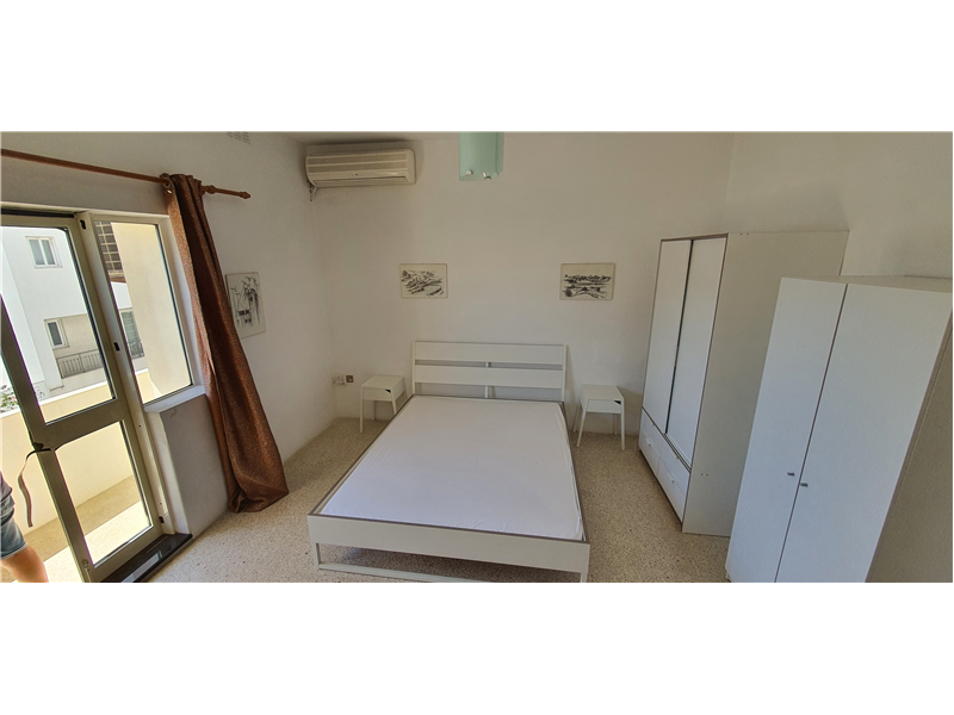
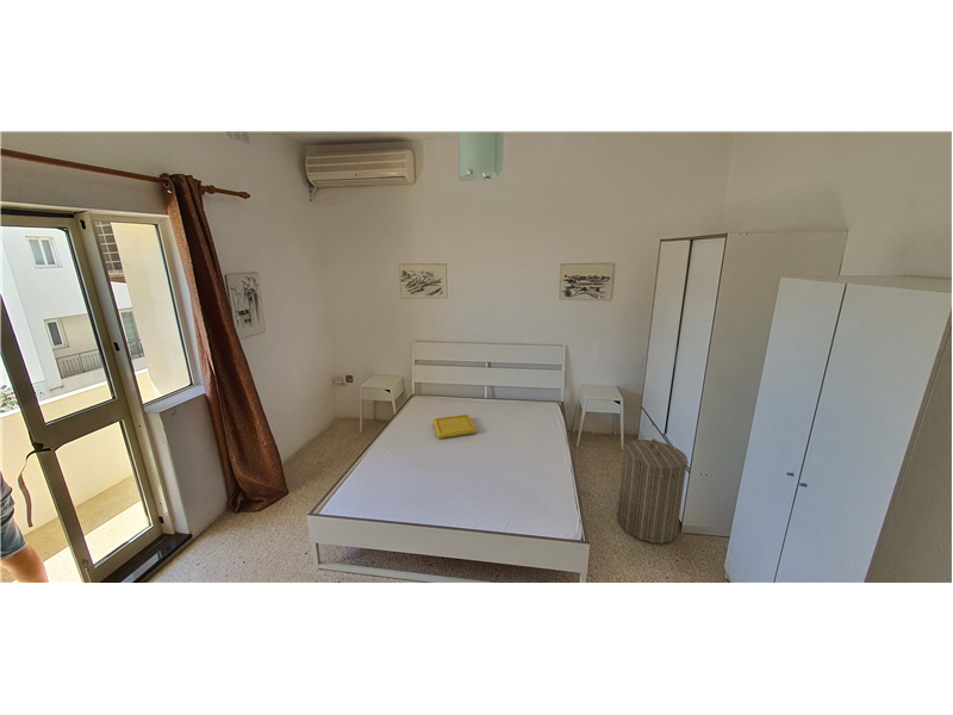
+ laundry hamper (650, 483)
+ serving tray (454, 425)
